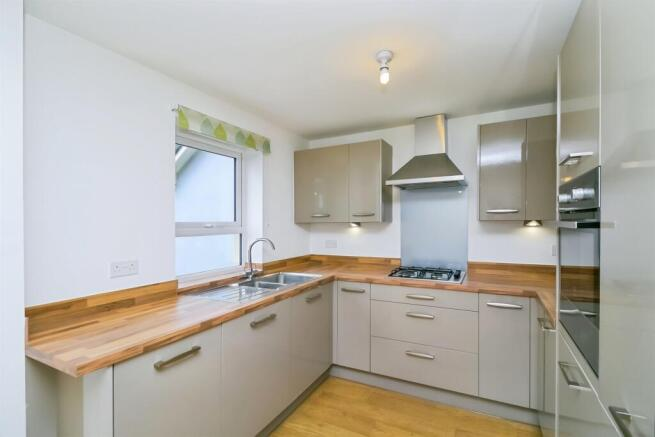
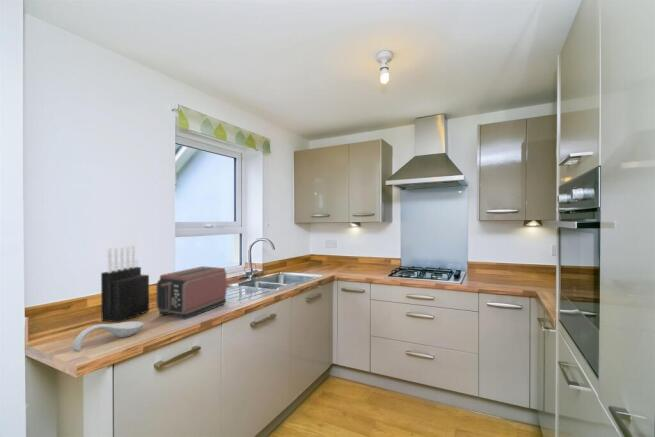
+ spoon rest (111, 330)
+ knife block (128, 281)
+ toaster (191, 291)
